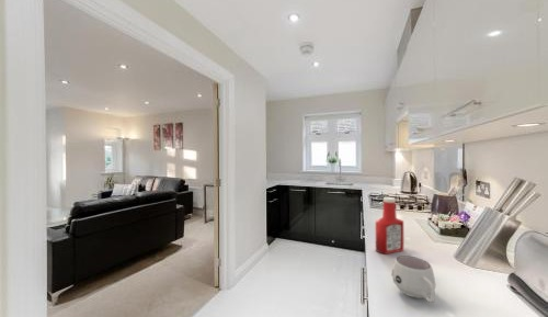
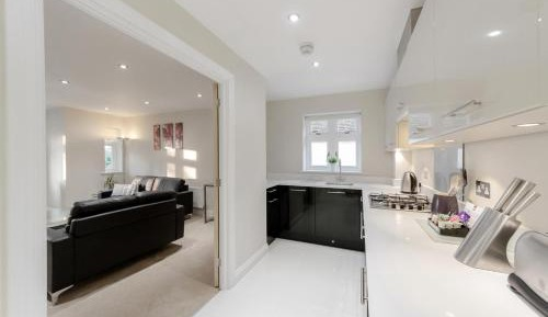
- soap bottle (389, 224)
- mug (416, 281)
